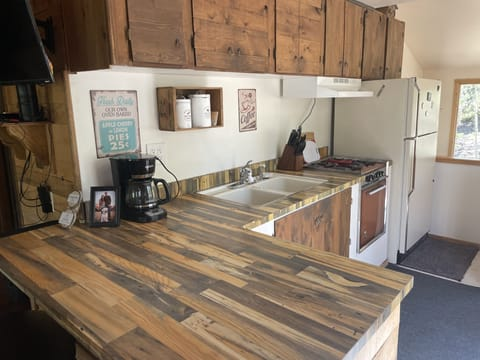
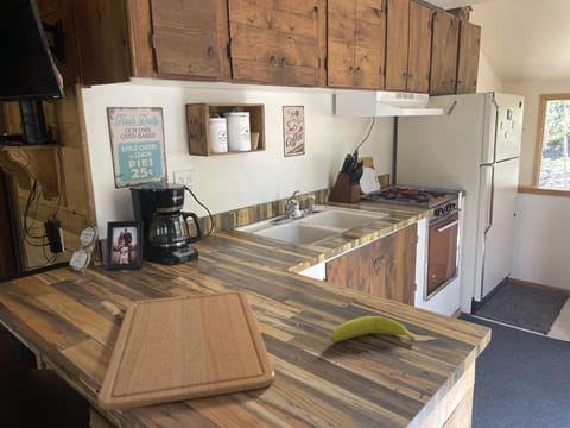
+ chopping board (189, 335)
+ fruit (369, 332)
